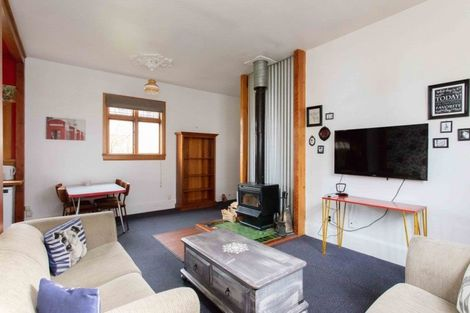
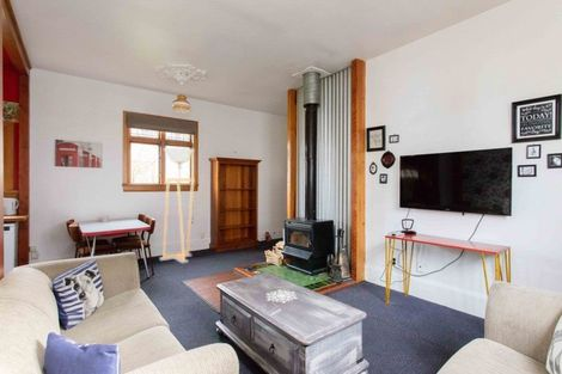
+ floor lamp (179, 204)
